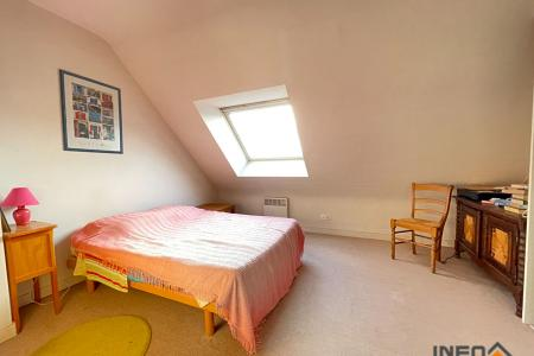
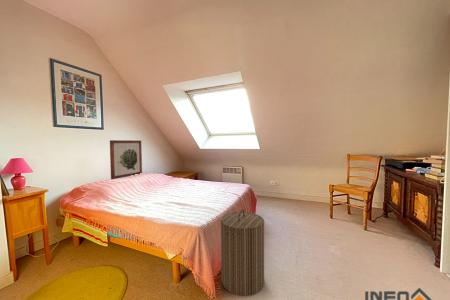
+ wall art (127, 158)
+ laundry hamper (242, 245)
